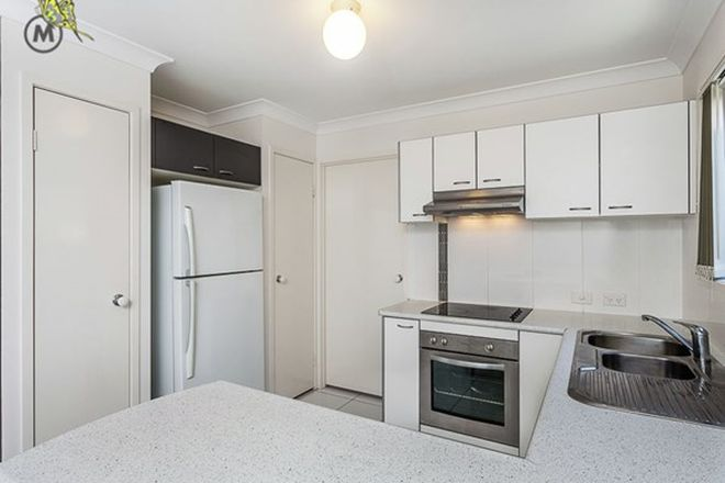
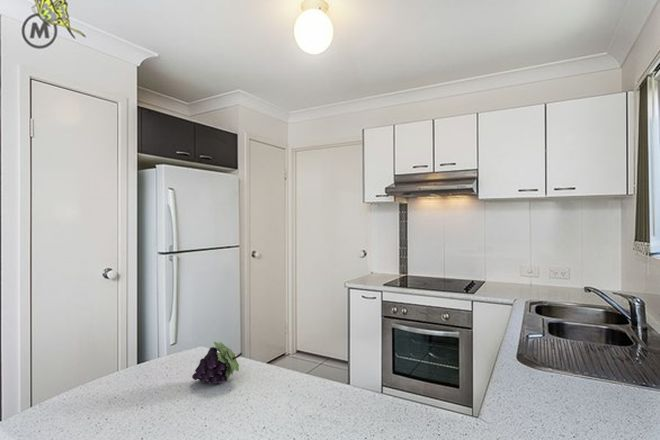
+ fruit (217, 363)
